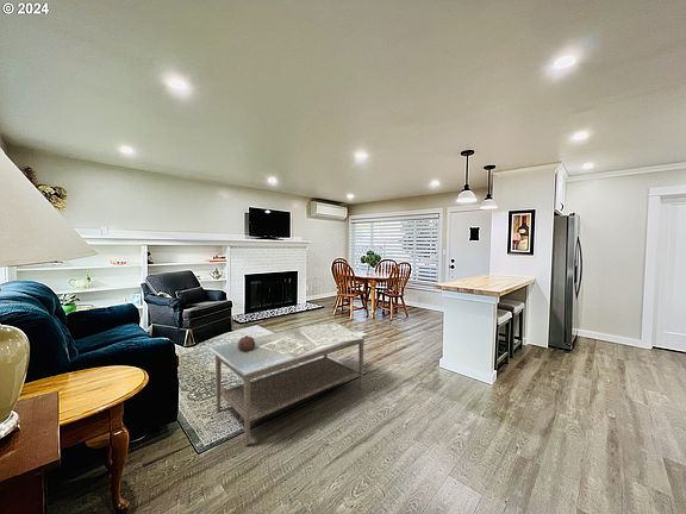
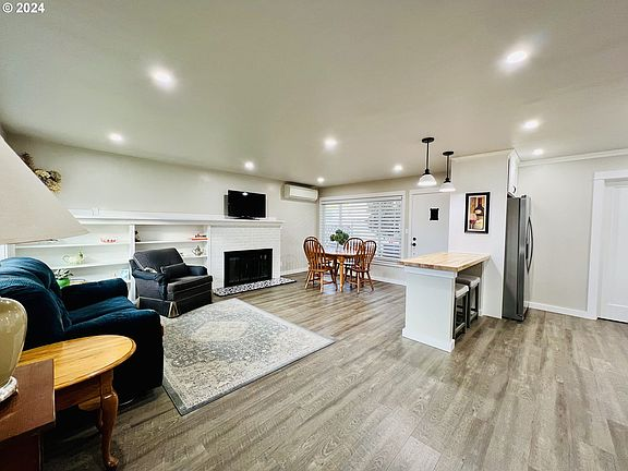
- coffee table (298, 363)
